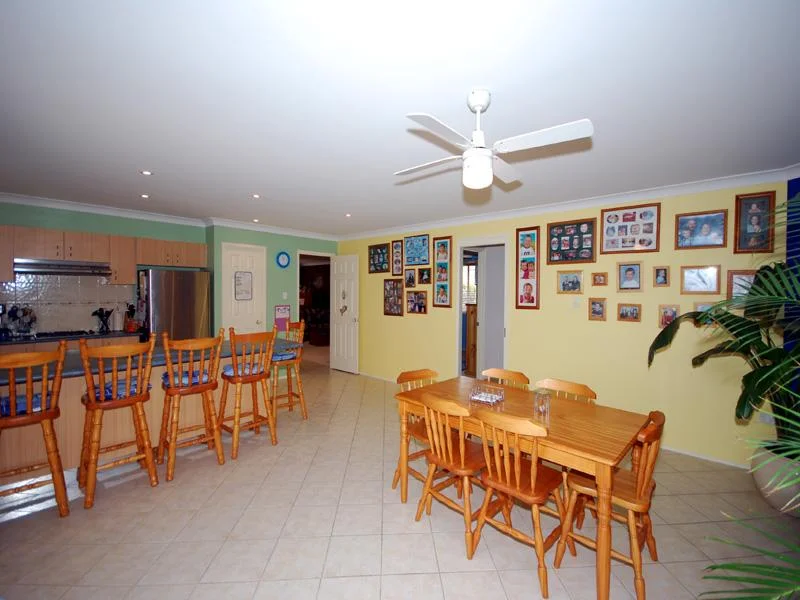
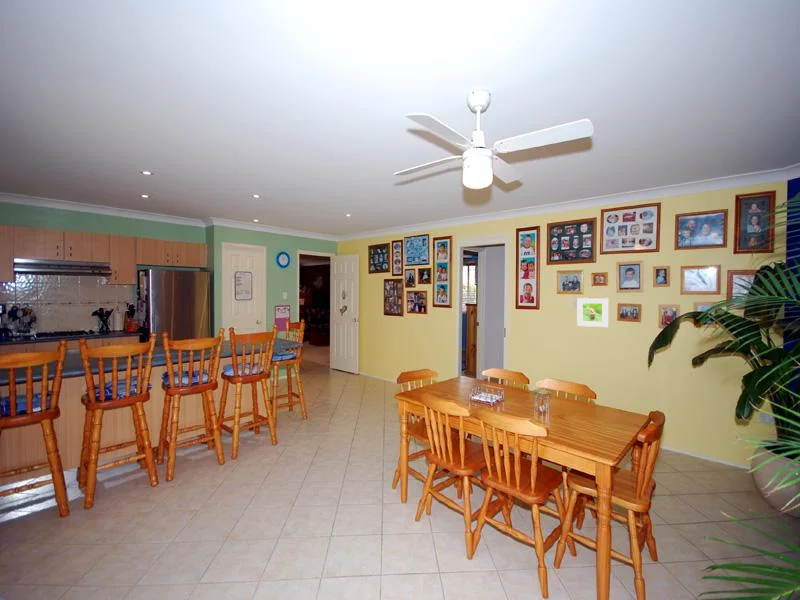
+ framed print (592, 312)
